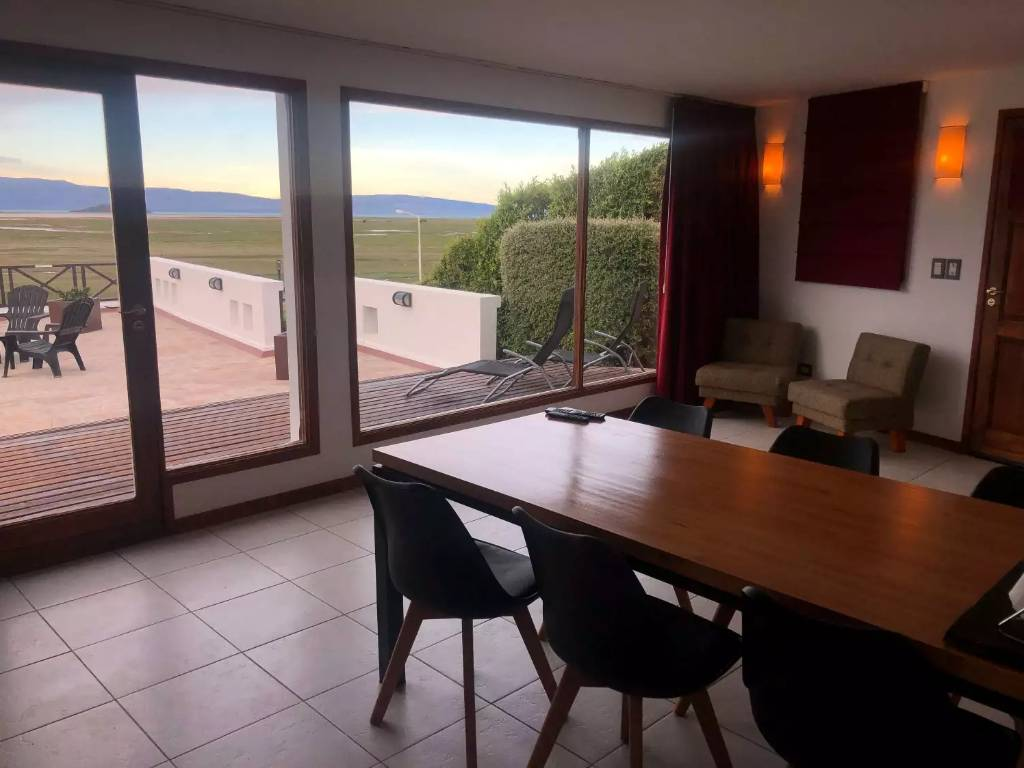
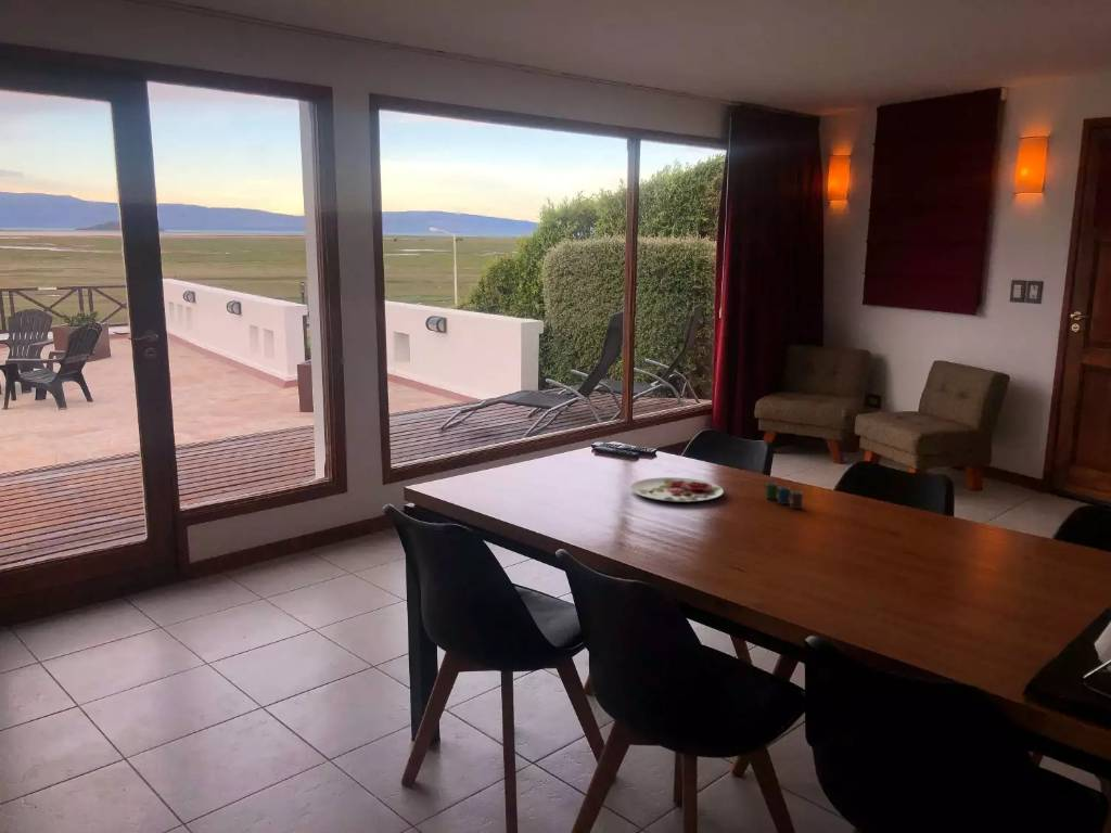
+ plate (676, 488)
+ cup (782, 489)
